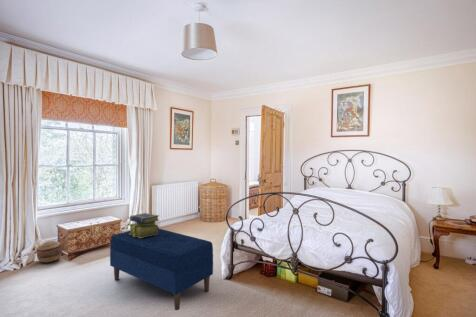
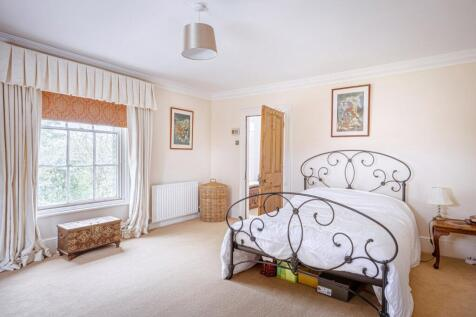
- bench (159, 261)
- basket (49, 251)
- stack of books (144, 225)
